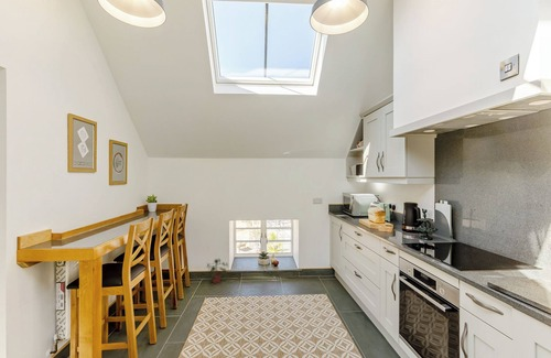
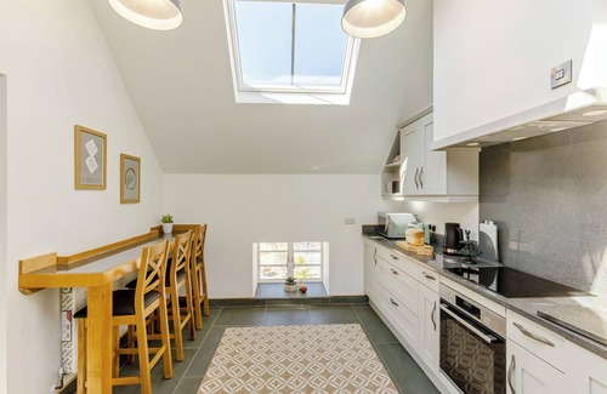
- potted plant (217, 270)
